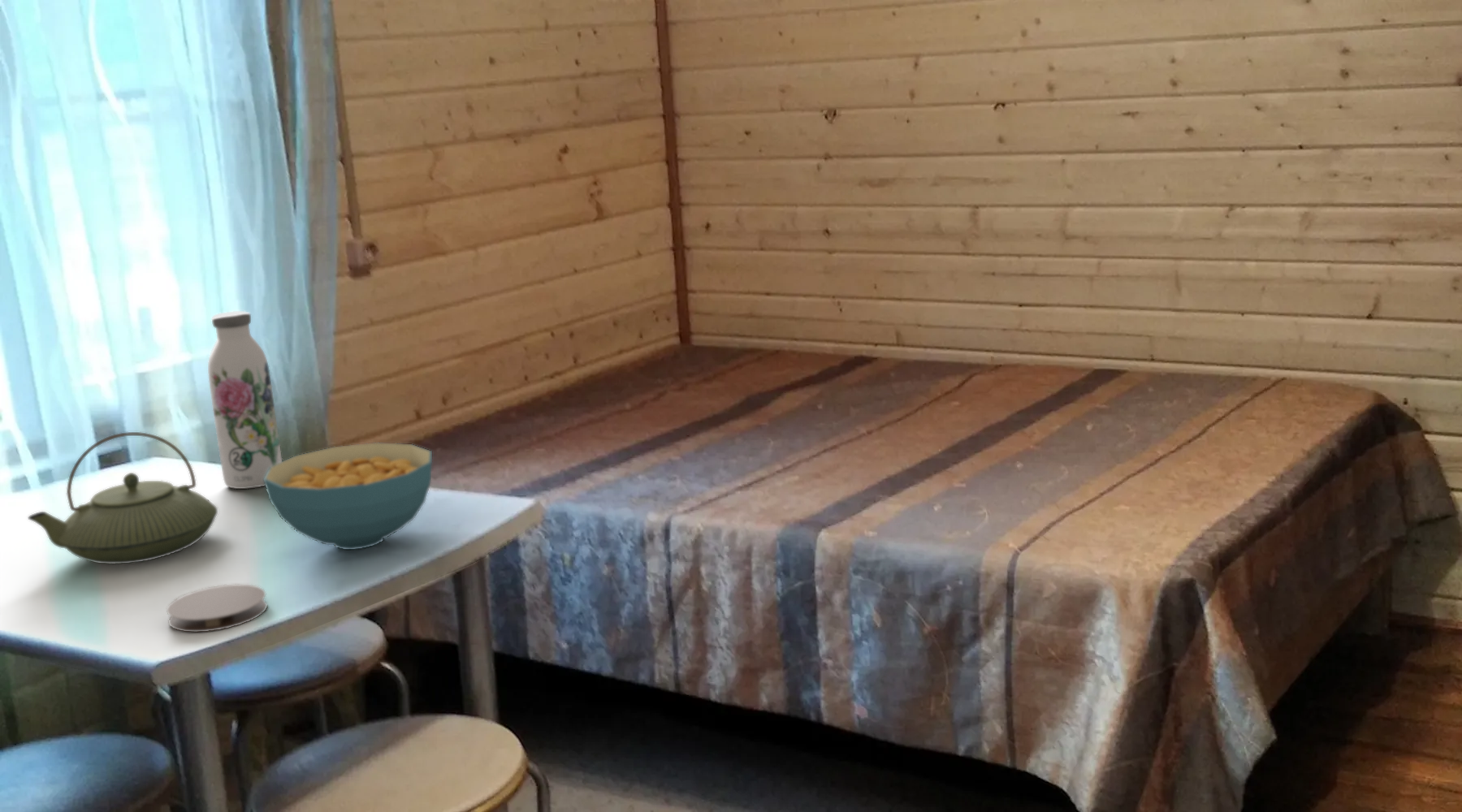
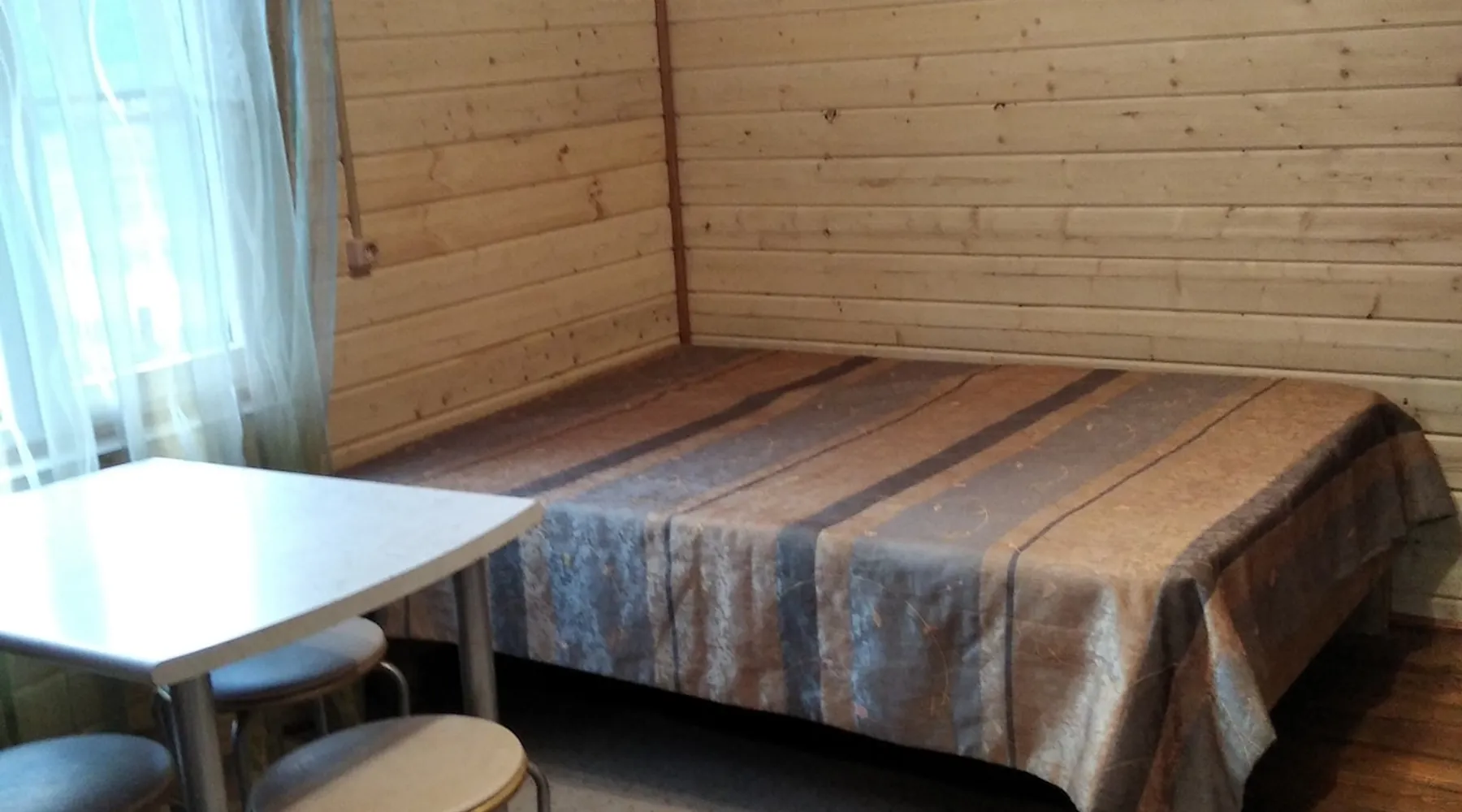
- cereal bowl (354, 503)
- water bottle (242, 398)
- coaster (217, 607)
- teapot (122, 493)
